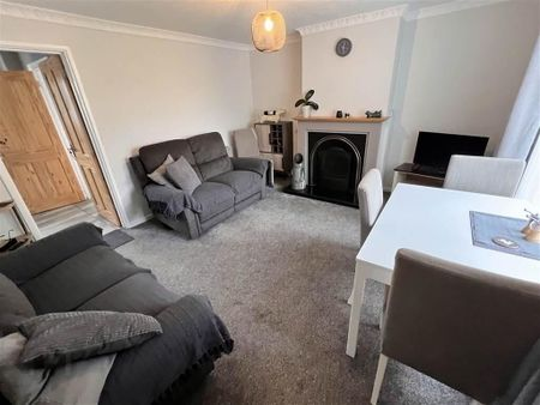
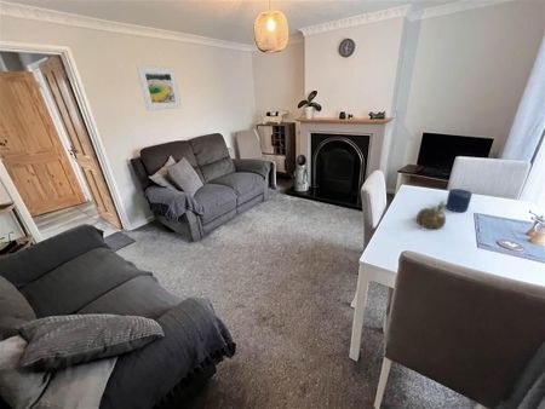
+ teapot (432, 214)
+ candle (458, 200)
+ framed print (160, 88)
